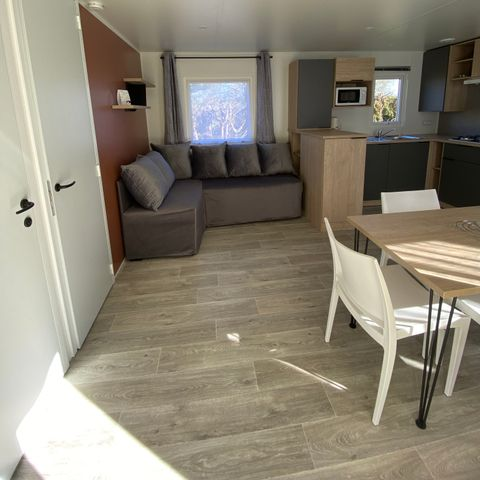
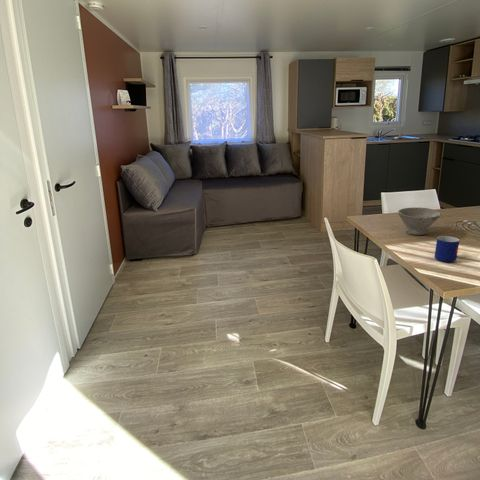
+ bowl (417, 222)
+ mug (446, 247)
